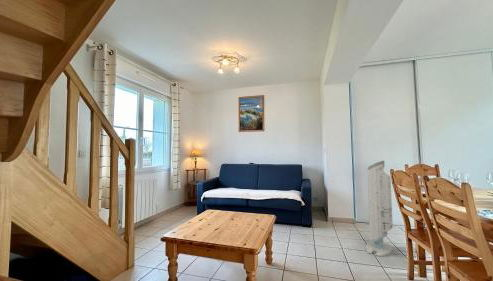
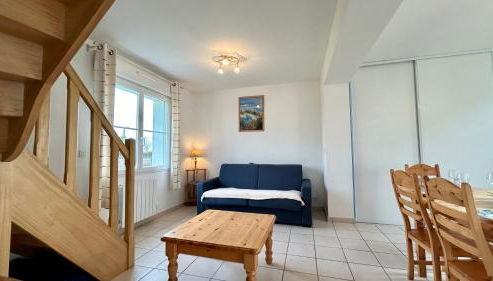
- air purifier (377, 204)
